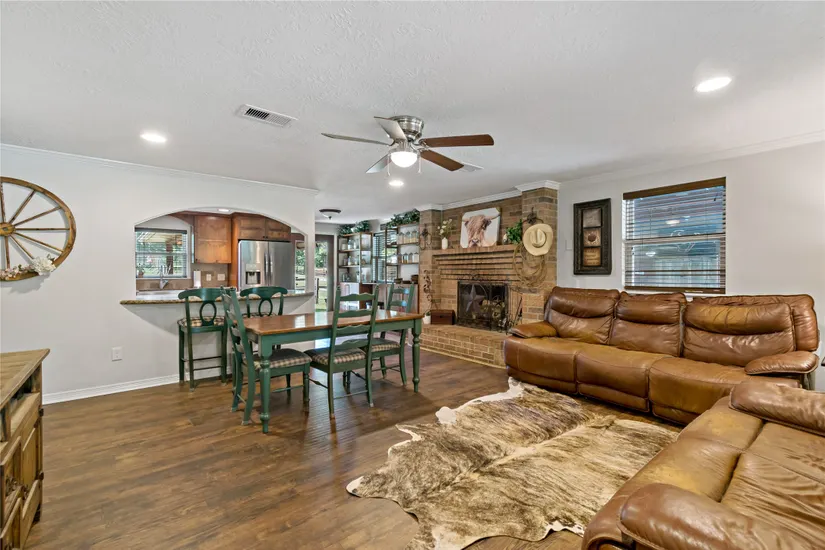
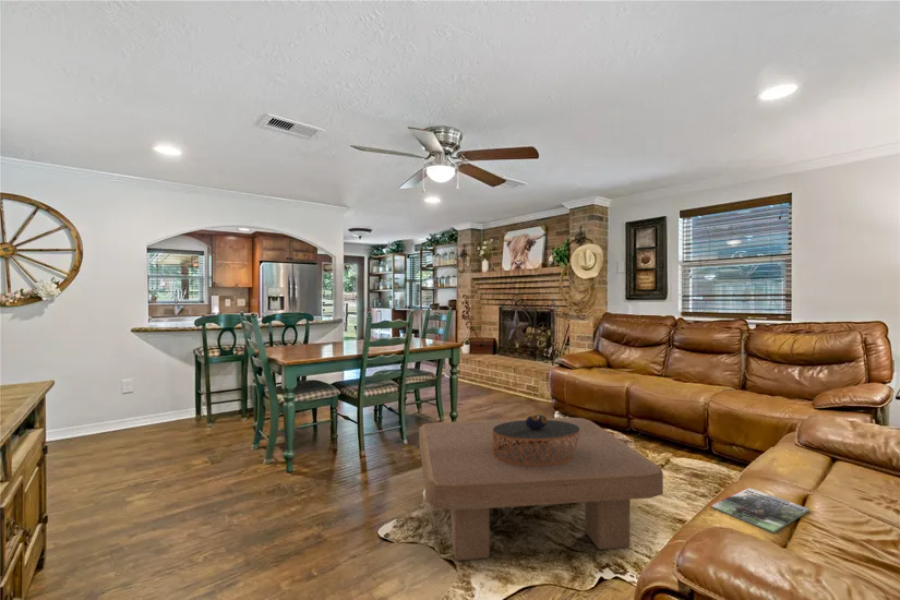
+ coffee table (536, 433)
+ coffee table (524, 481)
+ magazine (759, 507)
